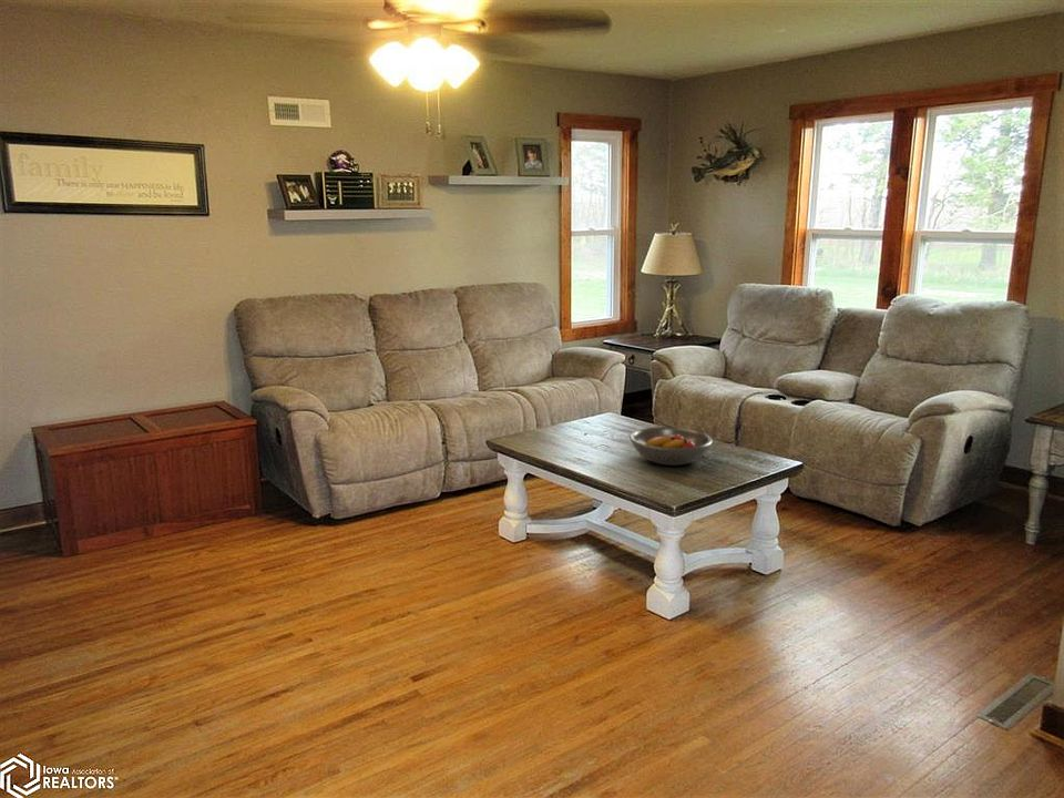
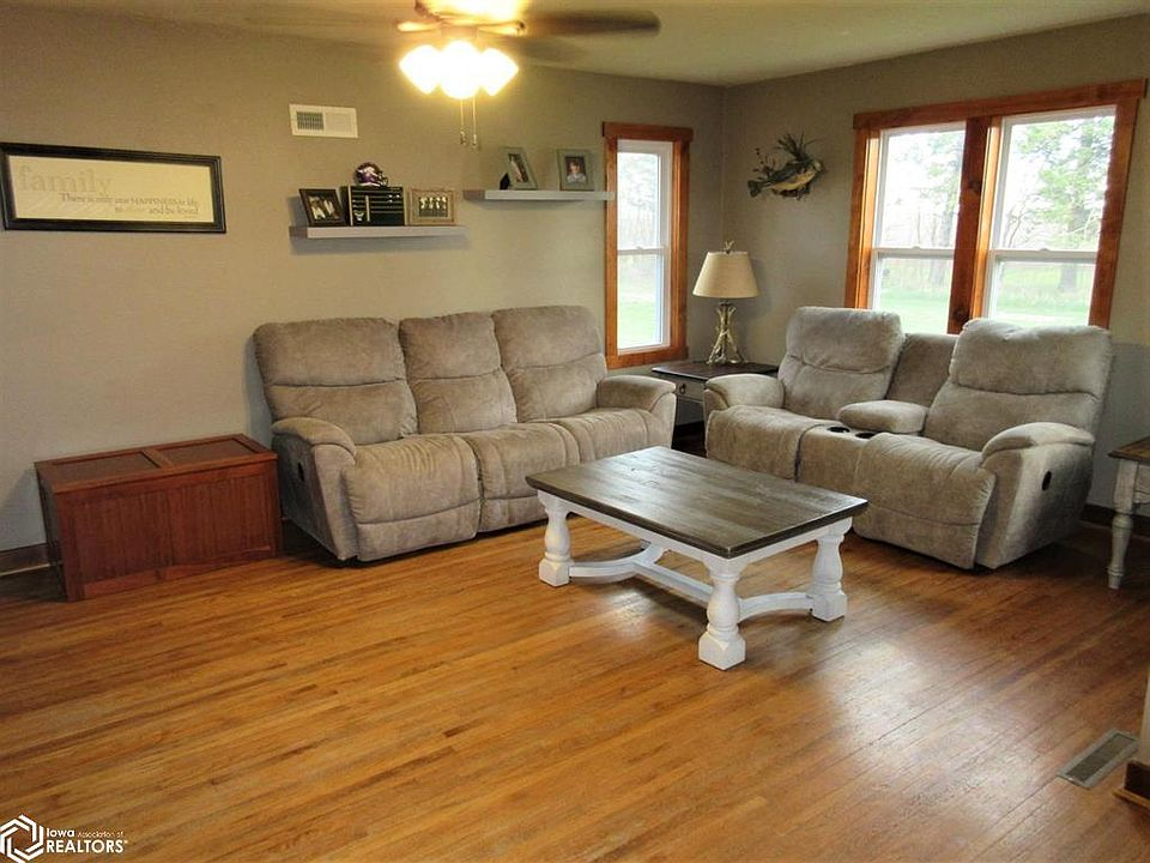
- fruit bowl (669, 446)
